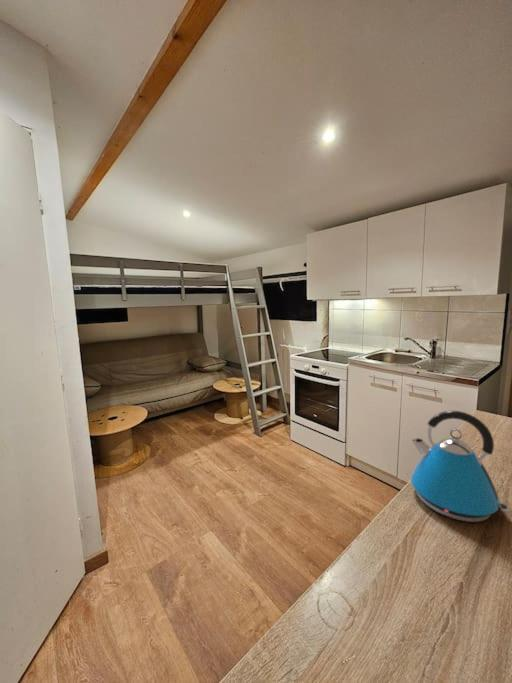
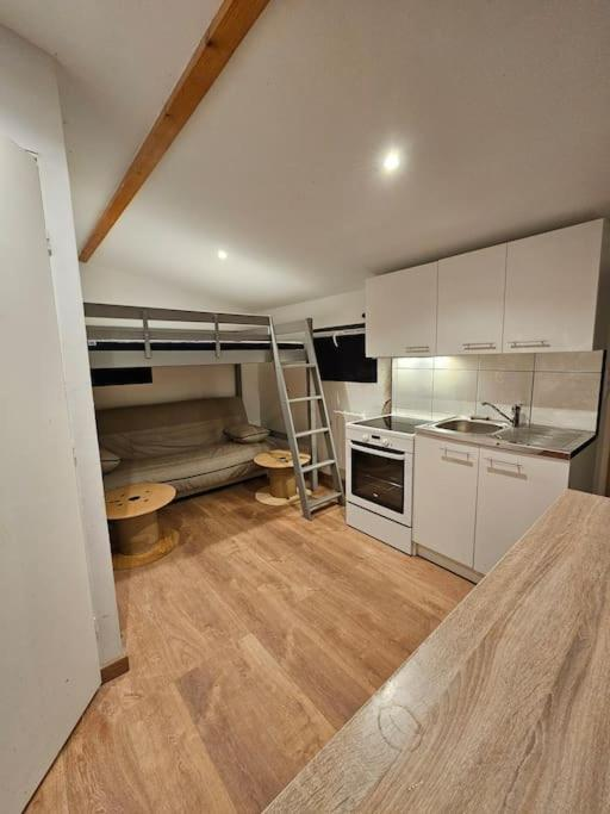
- kettle (457, 456)
